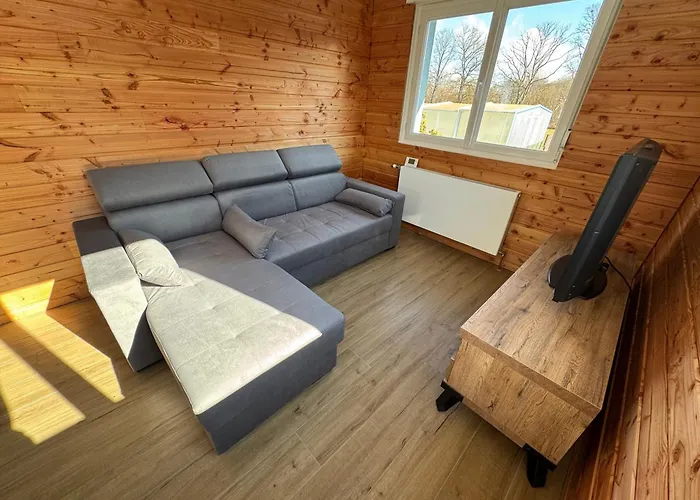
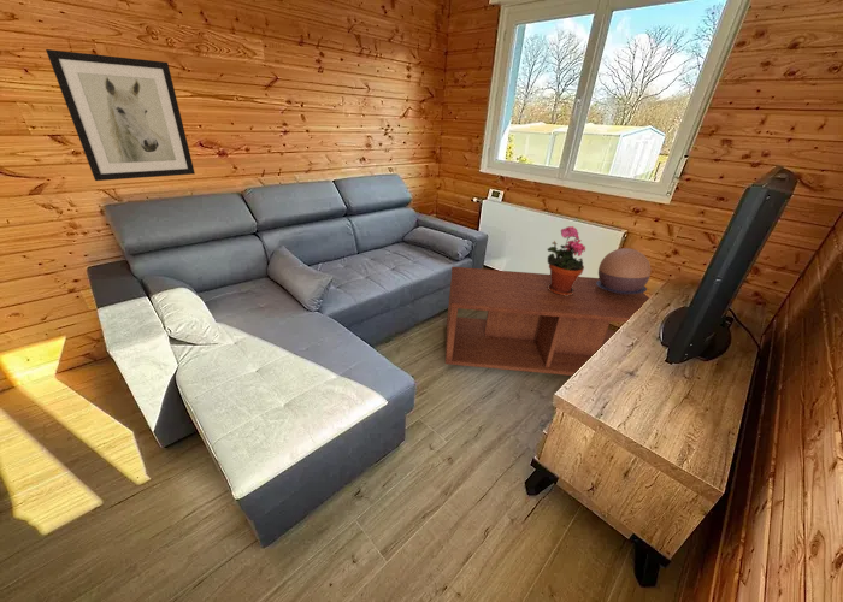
+ wall art (131, 120)
+ potted plant (566, 260)
+ decorative bowl (624, 271)
+ coffee table (541, 323)
